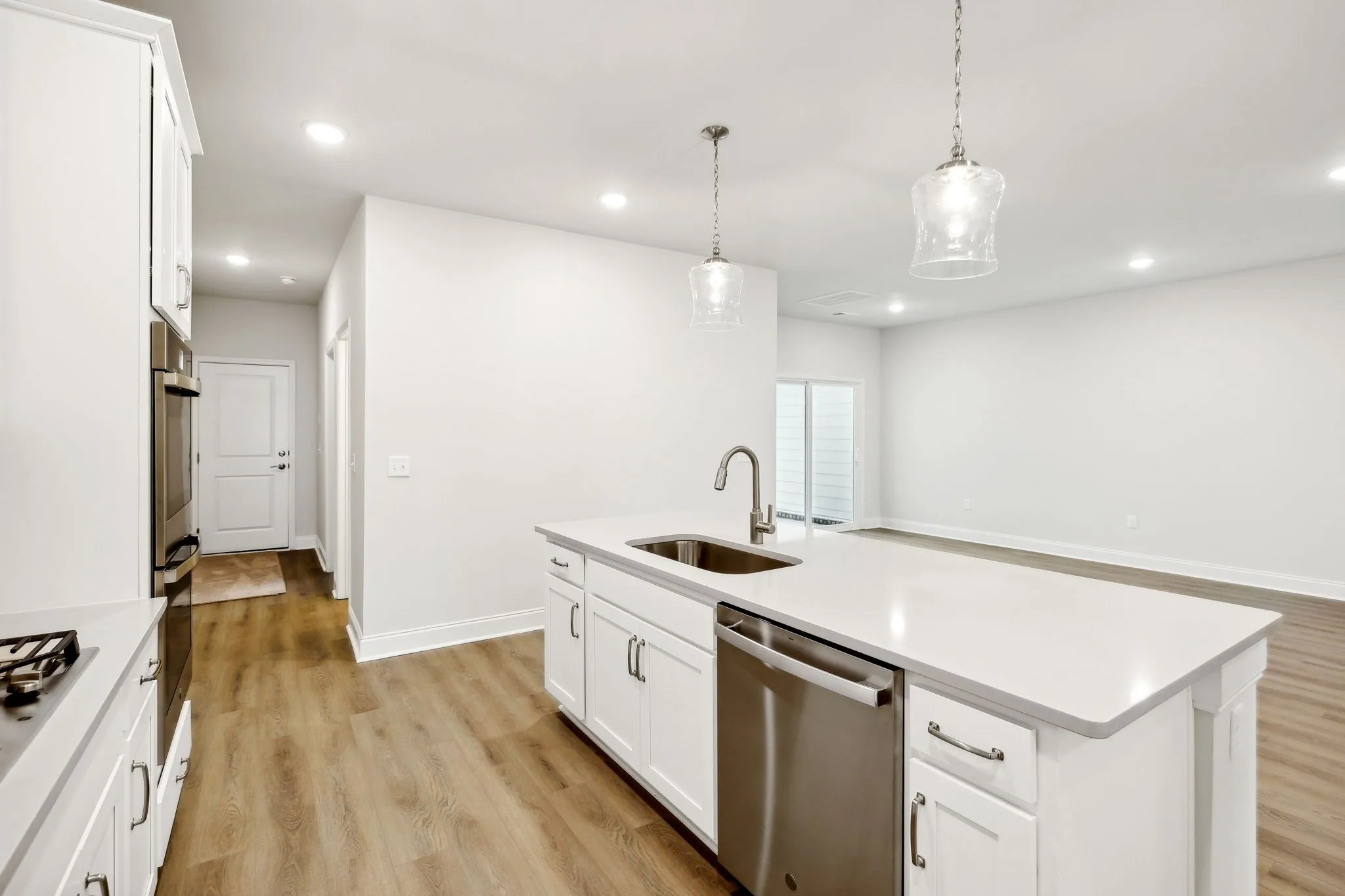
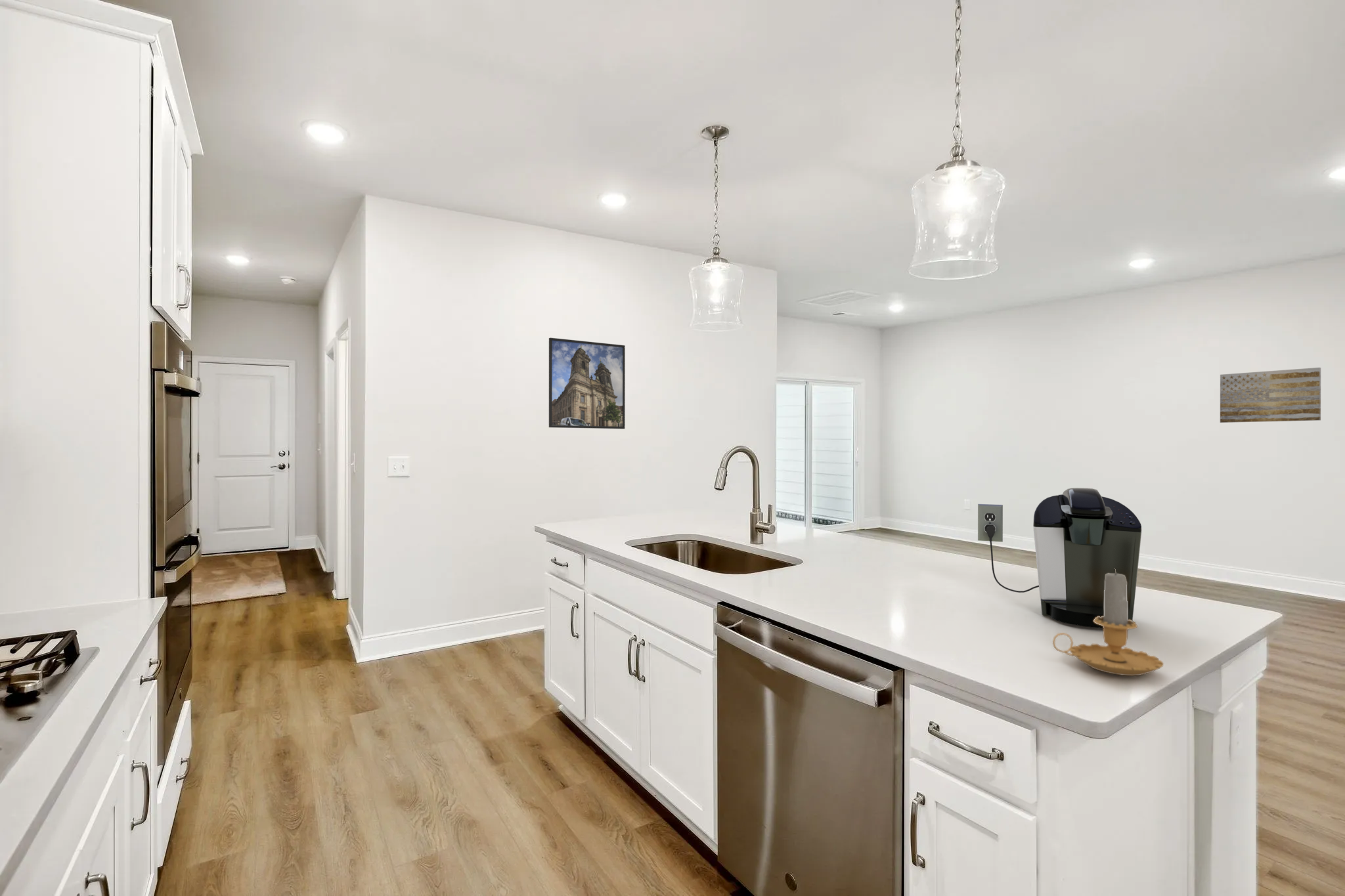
+ wall art (1268, 396)
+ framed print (588, 385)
+ candle (1105, 618)
+ coffee maker (1054, 550)
